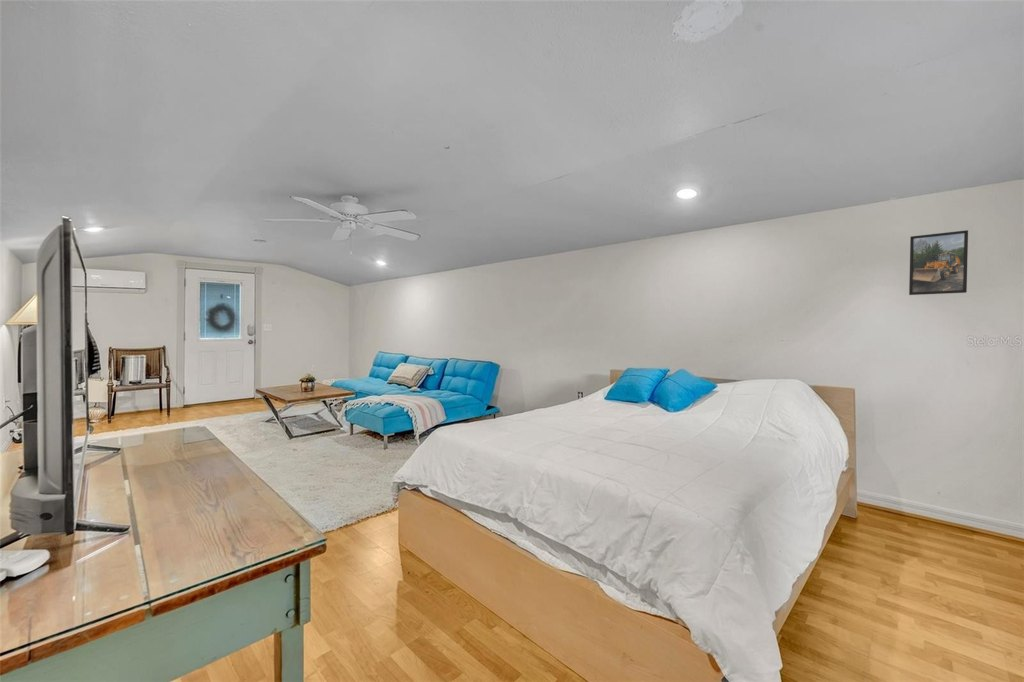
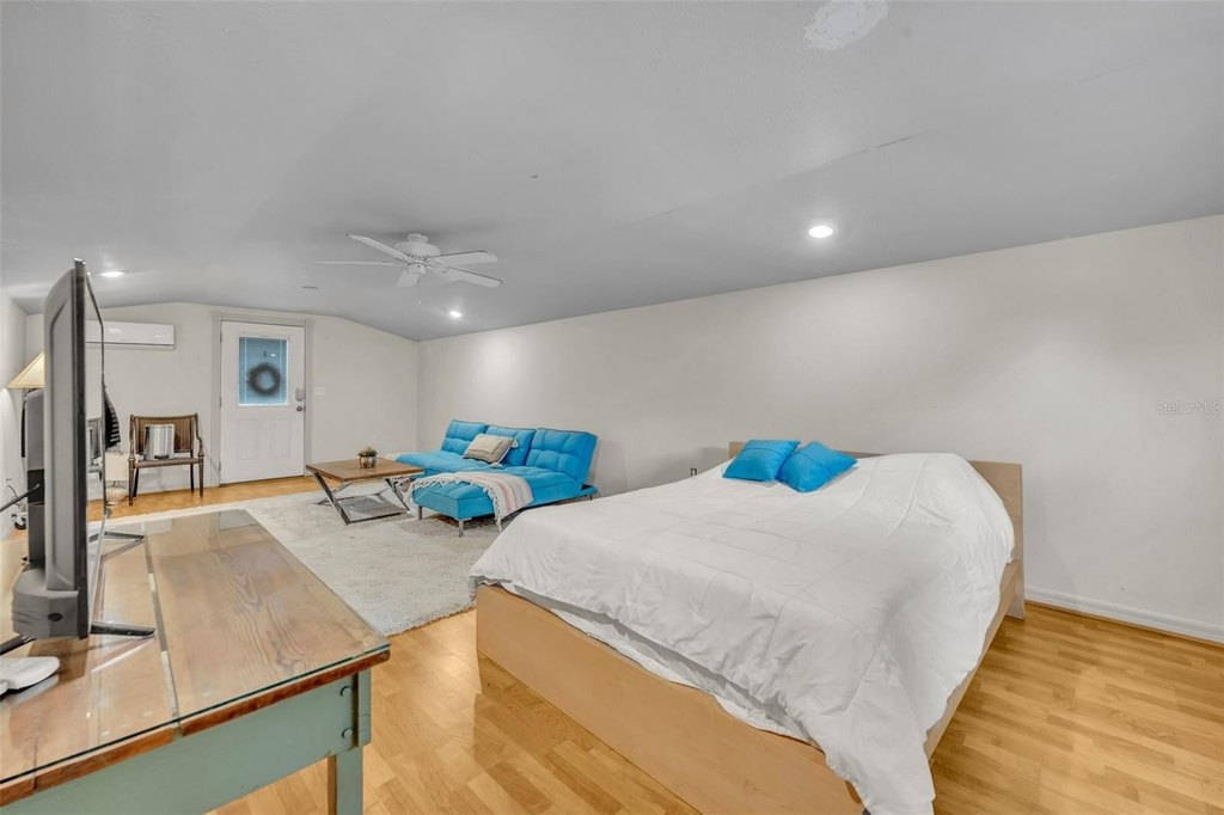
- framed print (937, 263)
